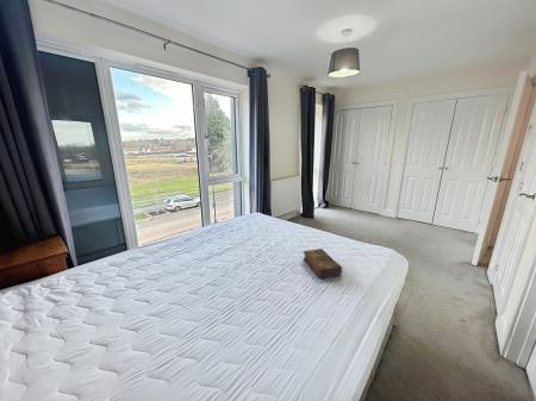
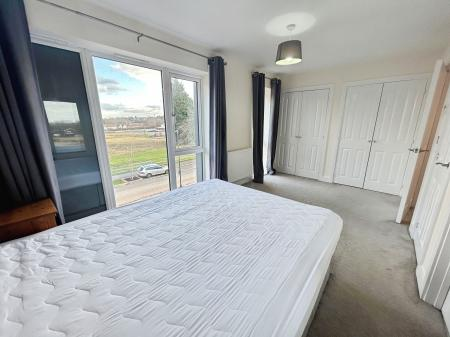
- book (320, 262)
